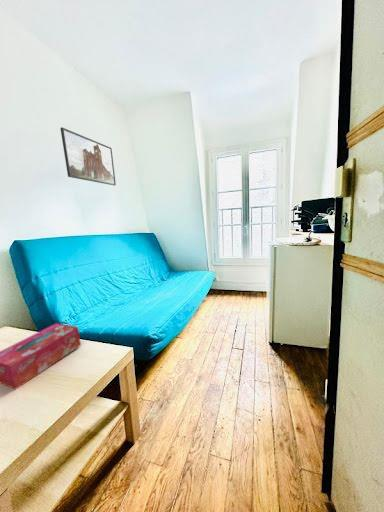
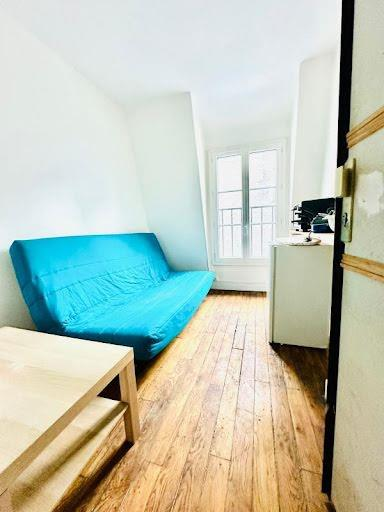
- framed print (92, 160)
- tissue box (39, 350)
